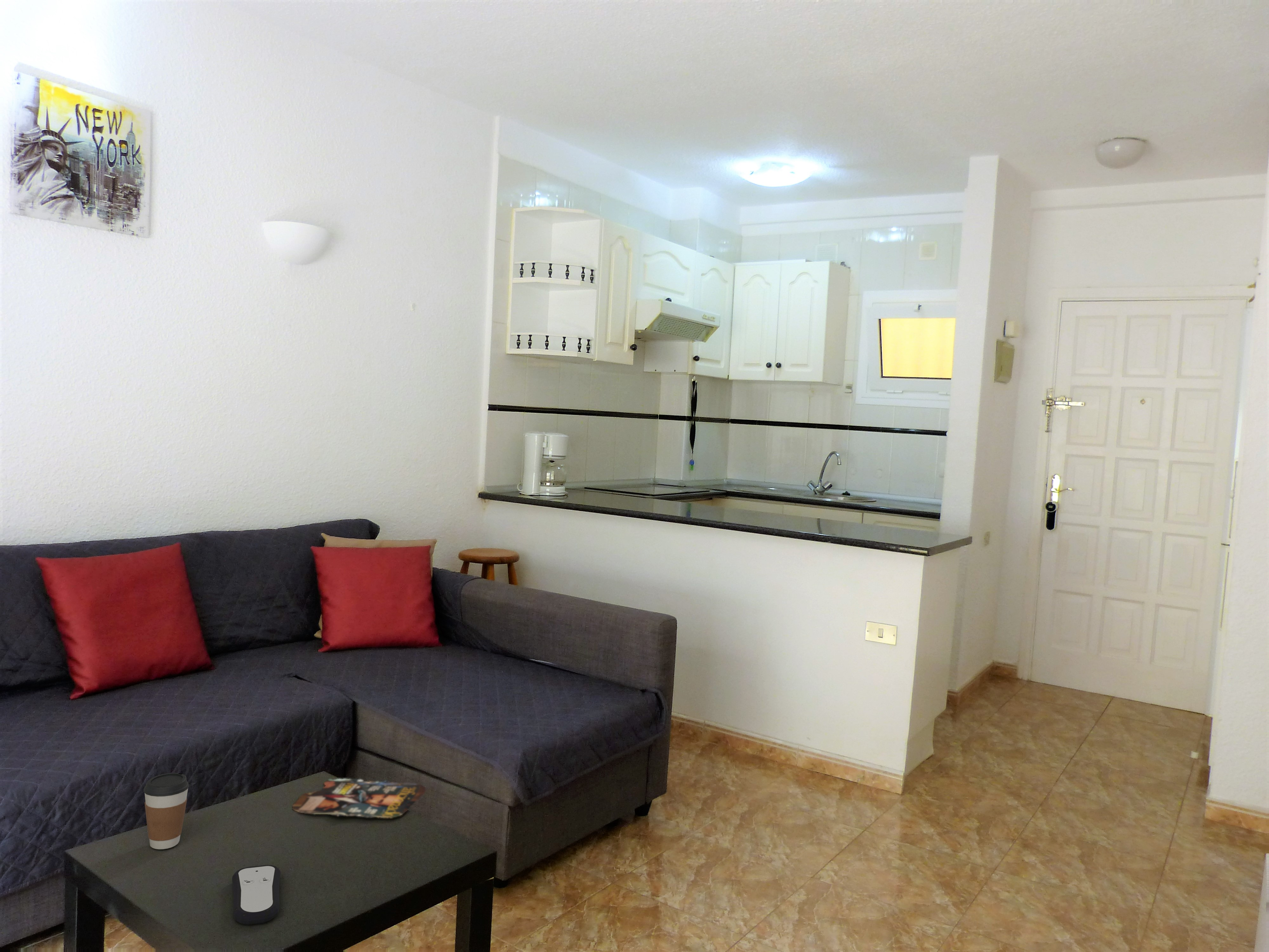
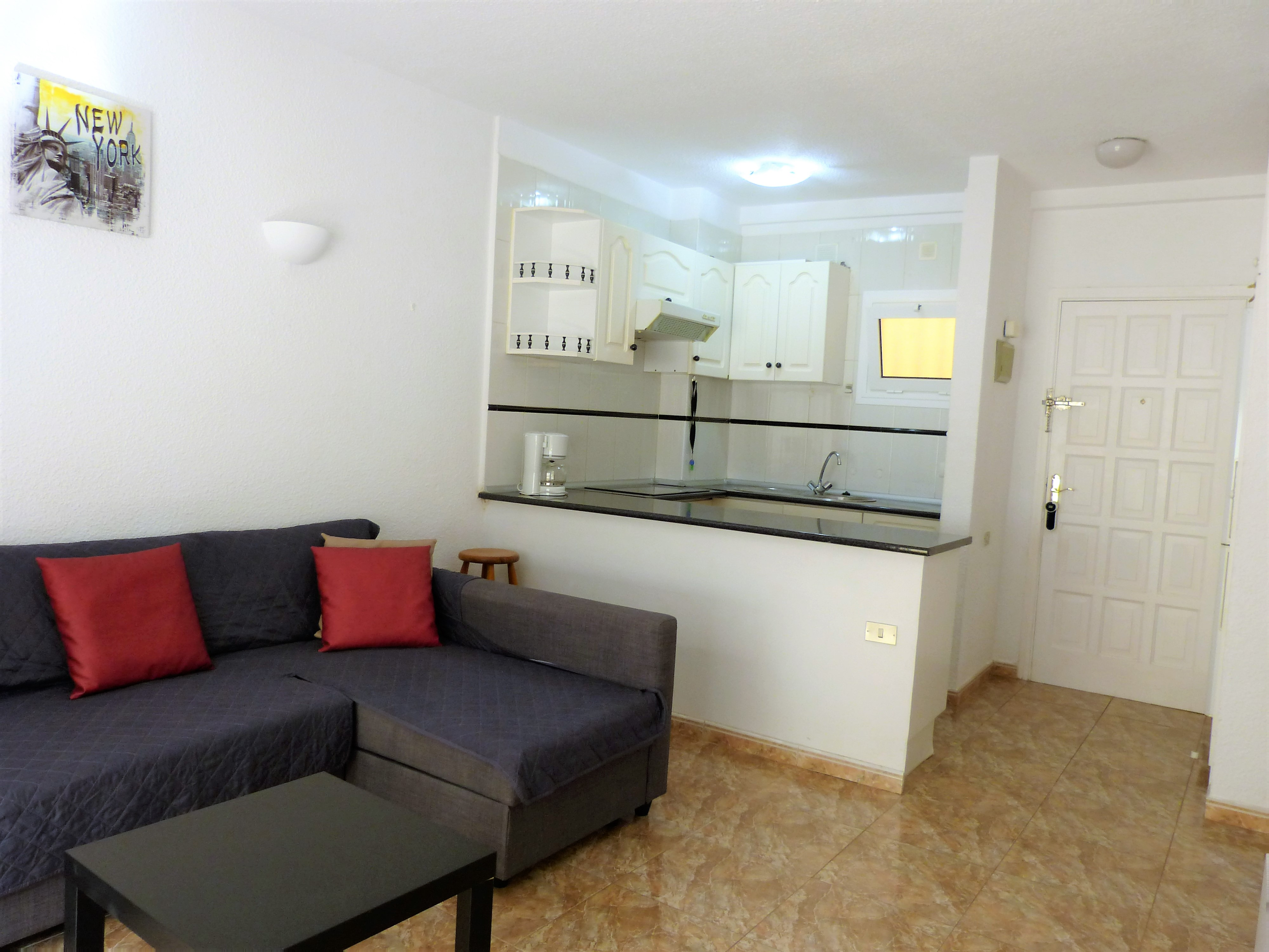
- coffee cup (165, 811)
- remote control (256, 893)
- magazine (360, 794)
